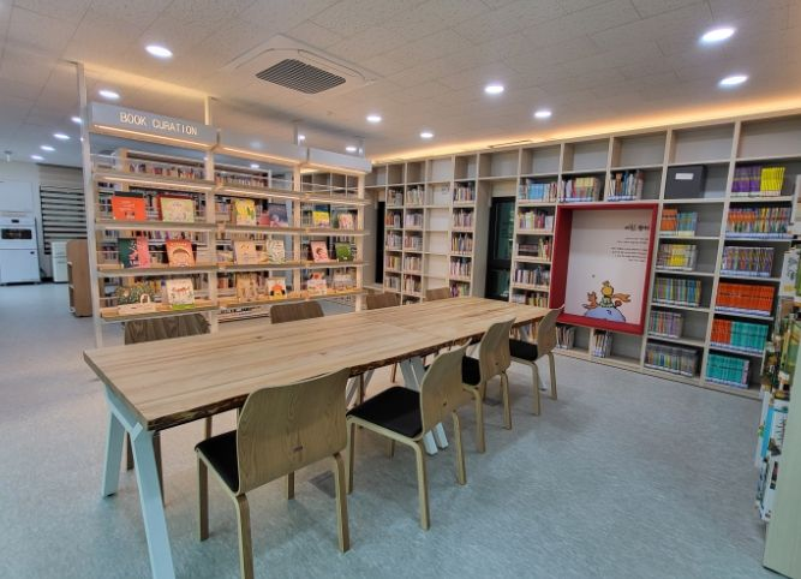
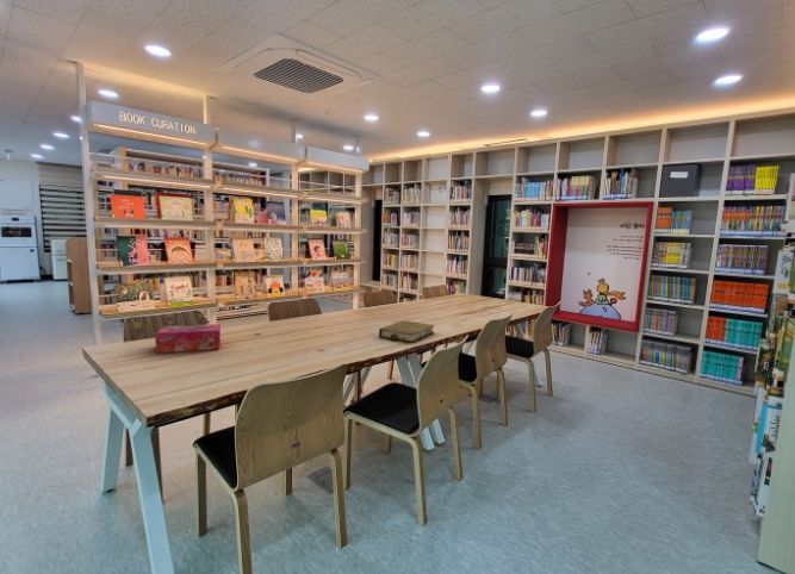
+ tissue box (190, 337)
+ book (406, 331)
